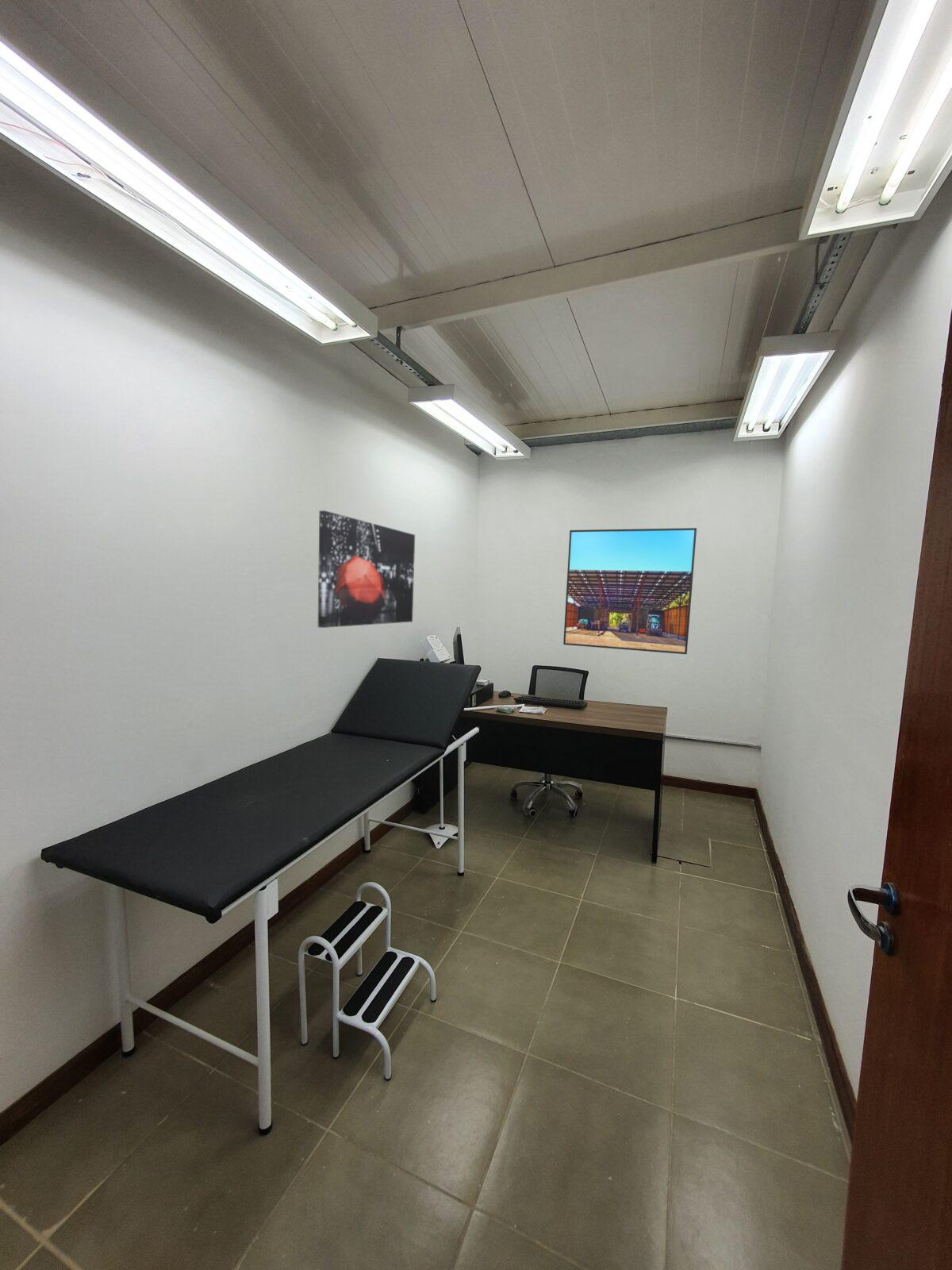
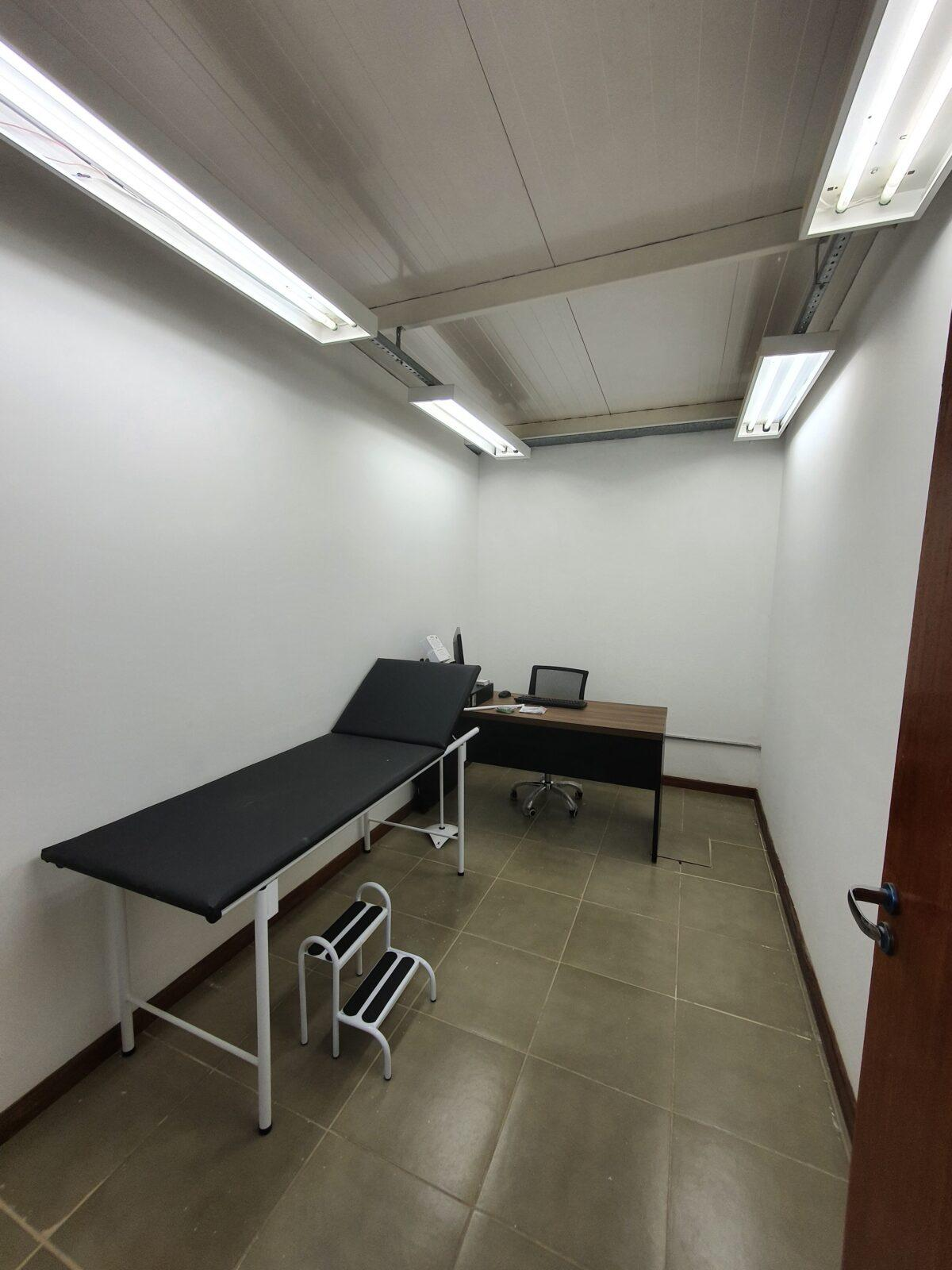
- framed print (626, 590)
- wall art (373, 575)
